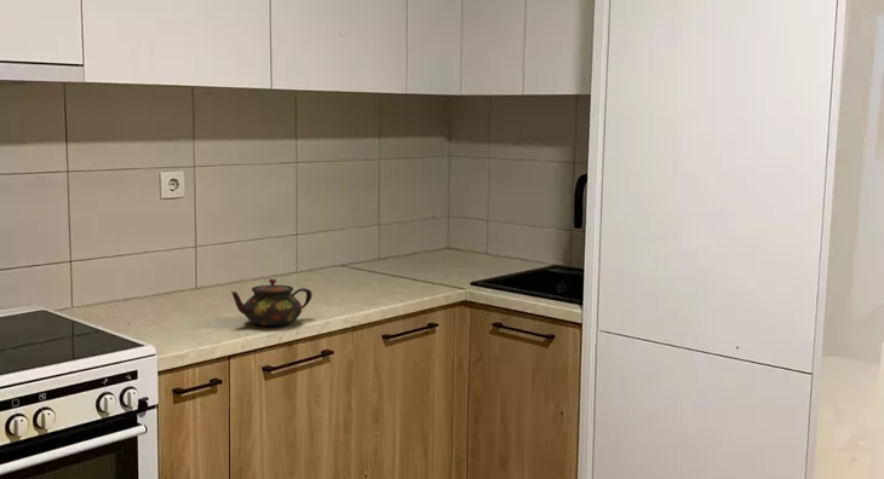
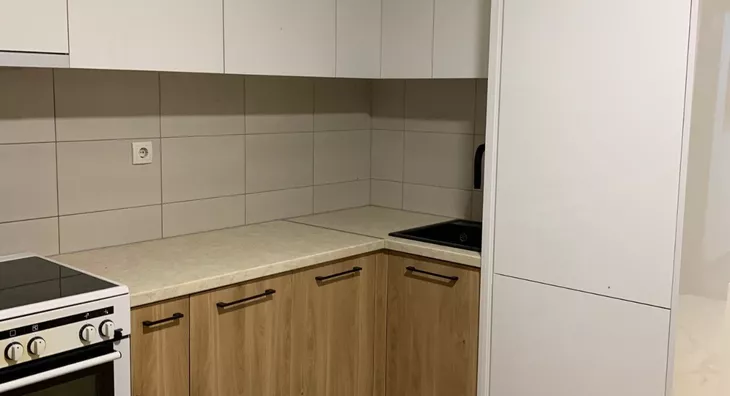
- teapot (271, 300)
